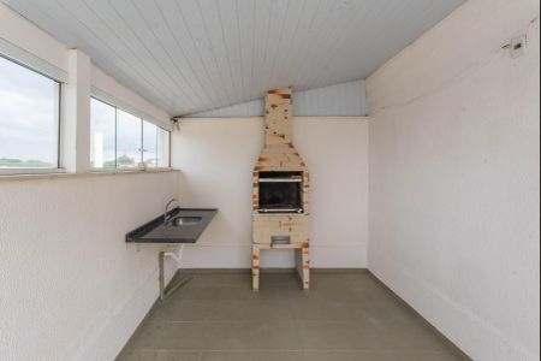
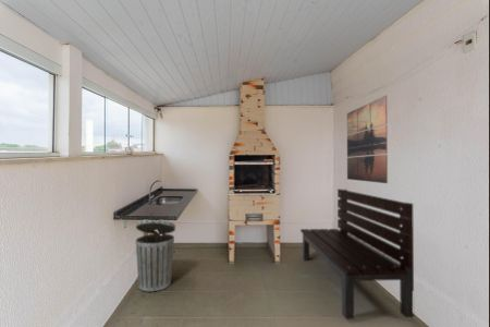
+ wall art (364, 143)
+ trash can (155, 250)
+ bench (344, 238)
